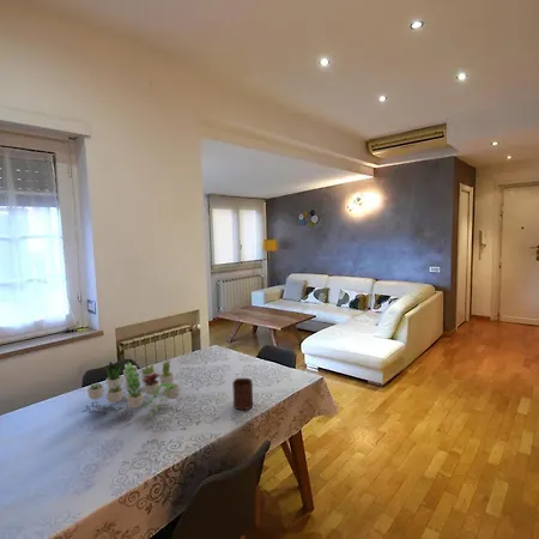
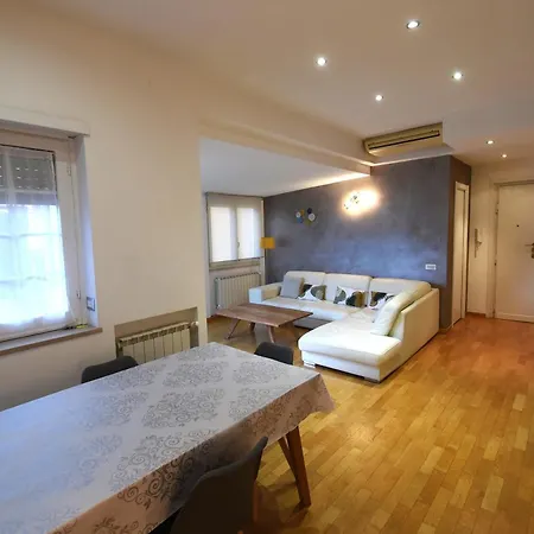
- succulent plant (133, 384)
- cup (241, 393)
